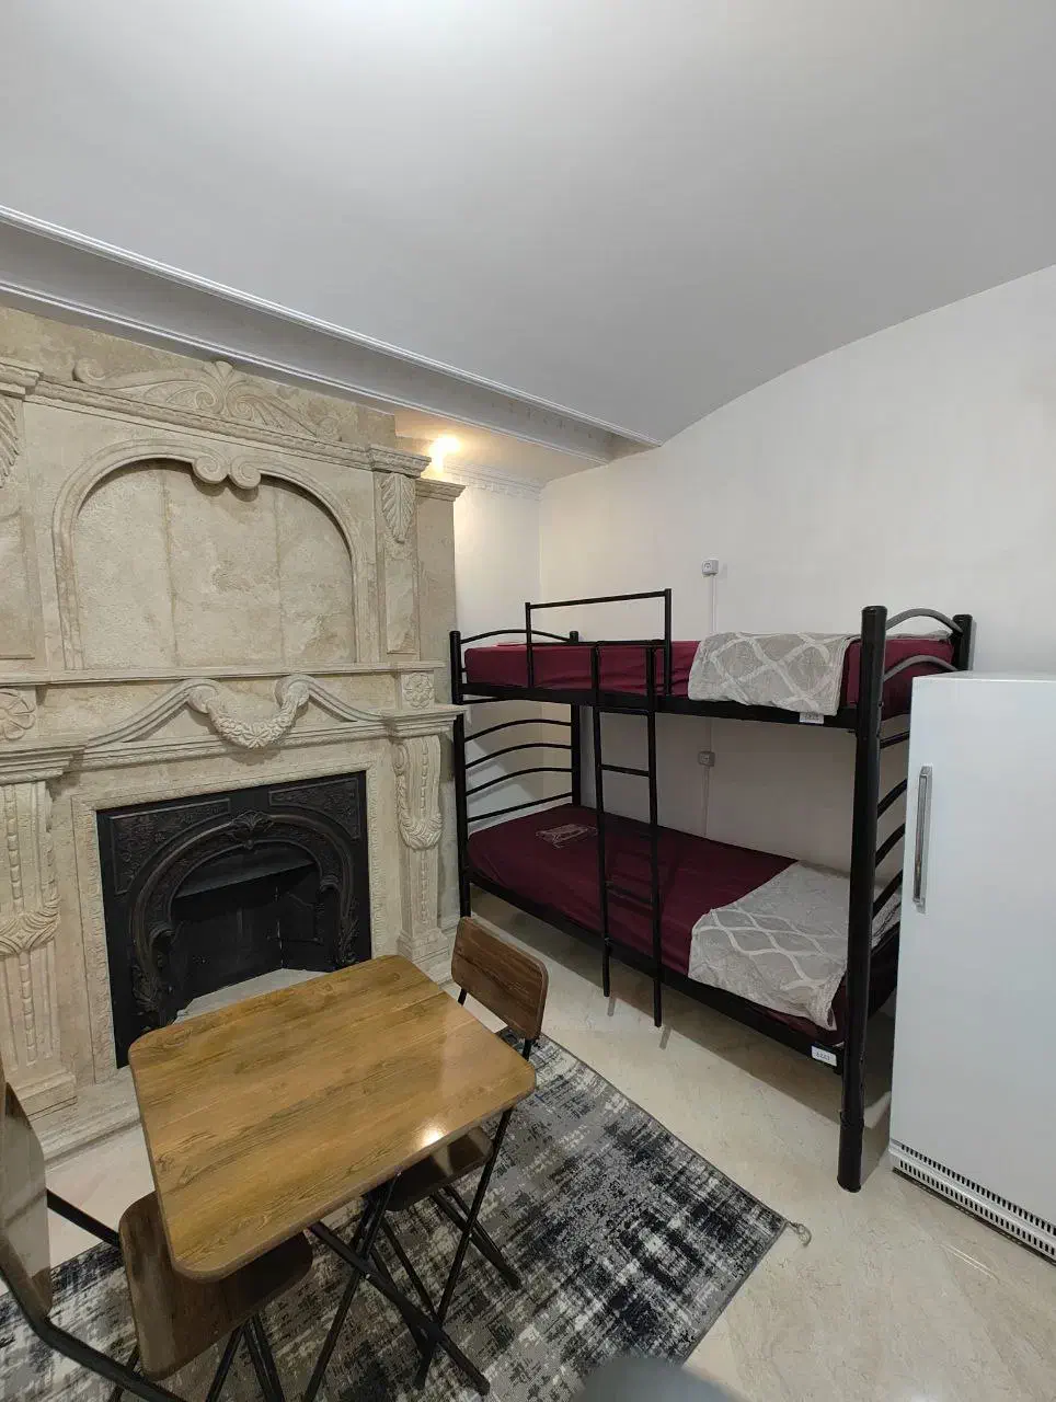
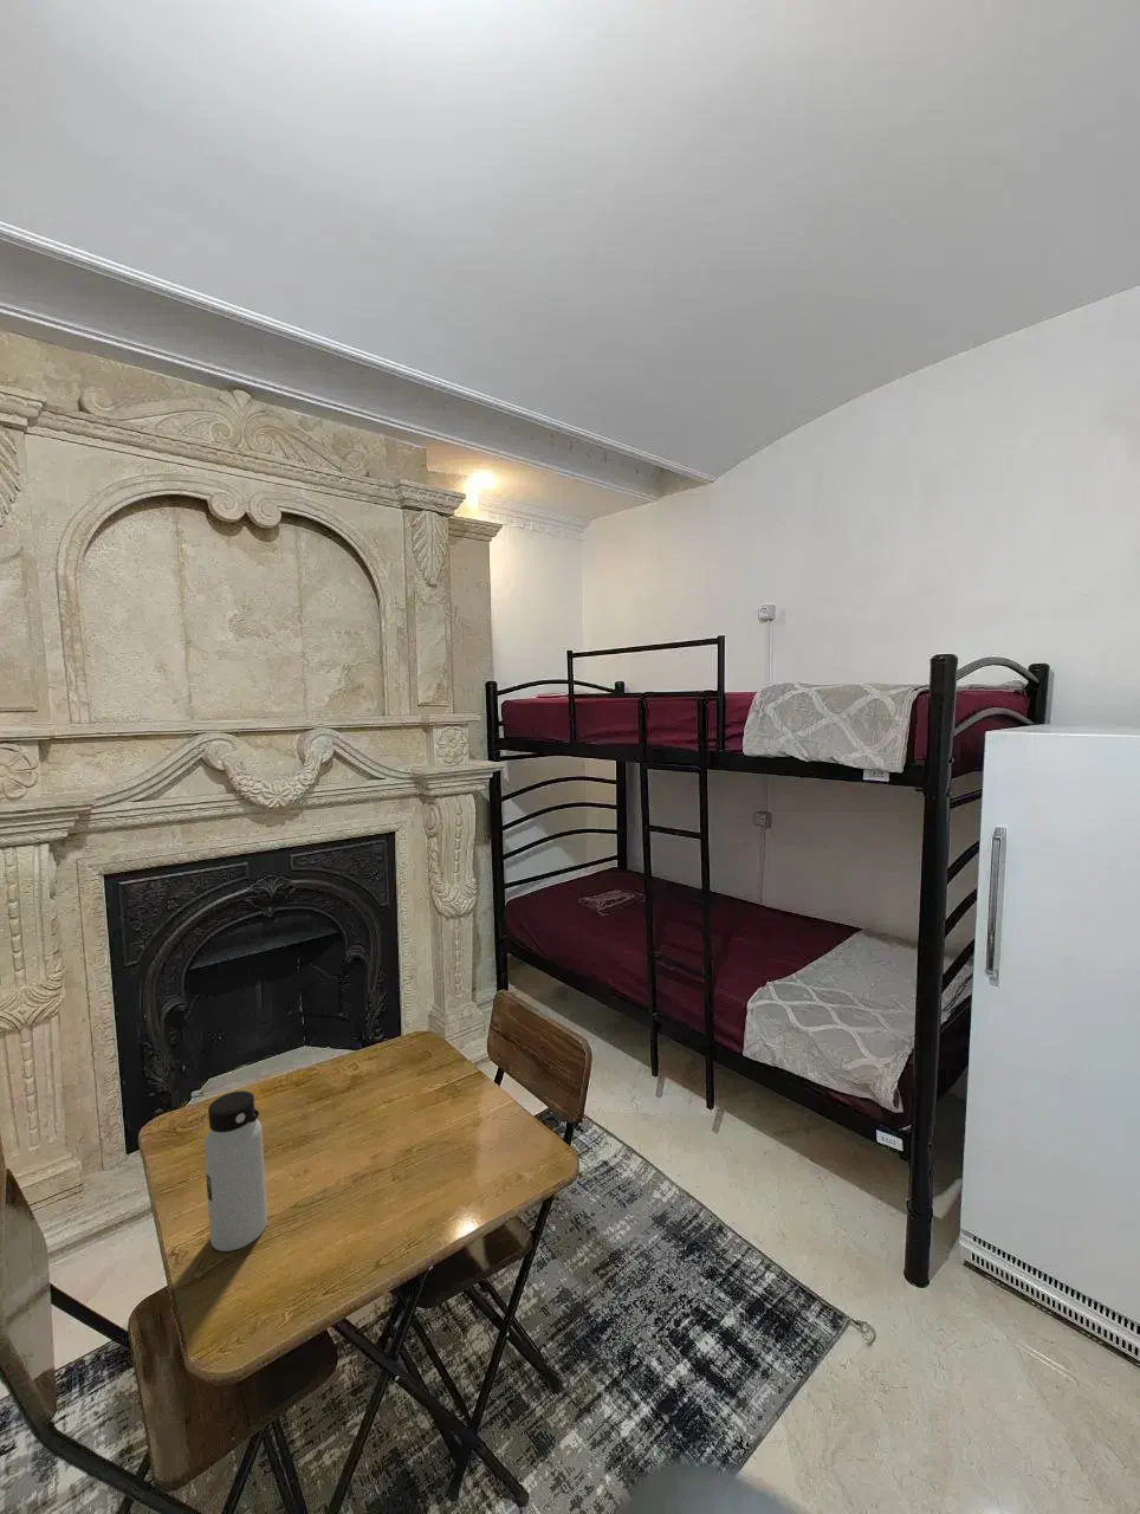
+ water bottle (236, 1167)
